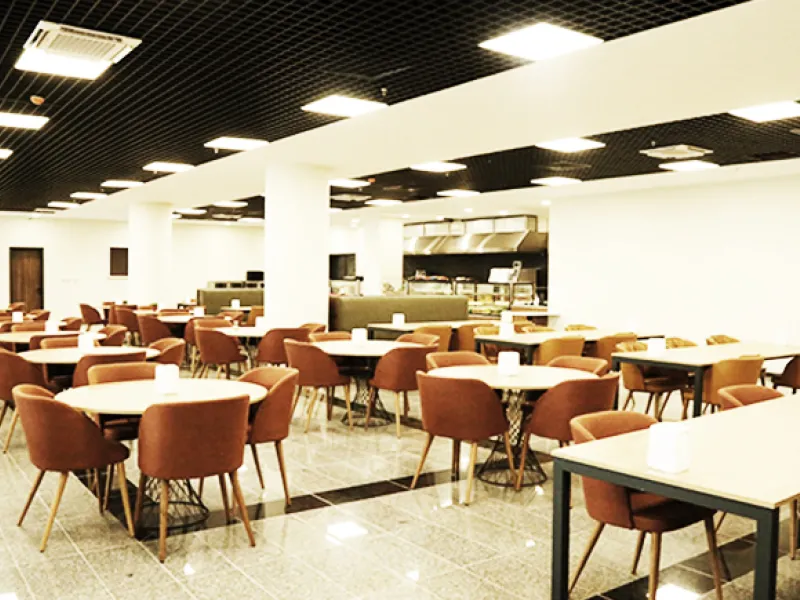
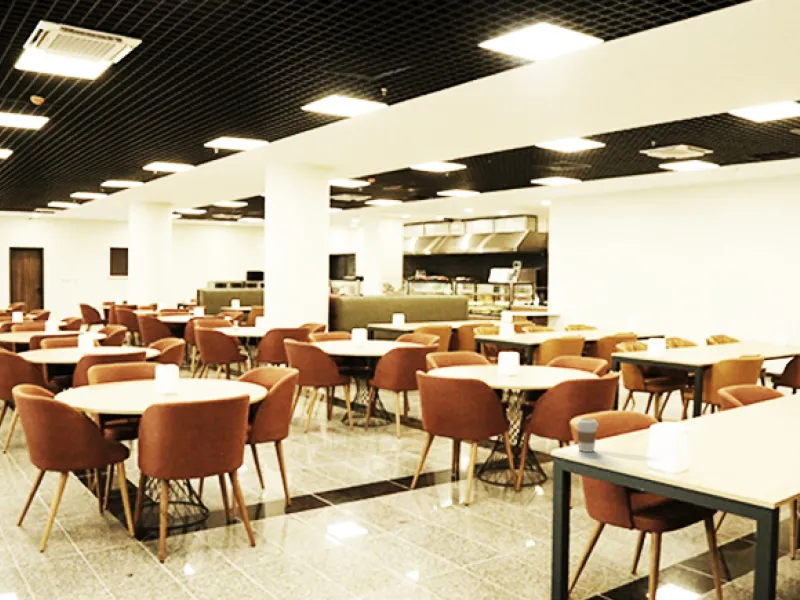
+ coffee cup (586, 434)
